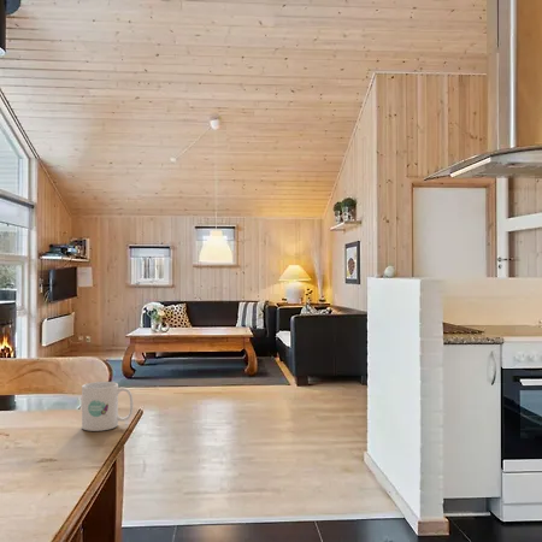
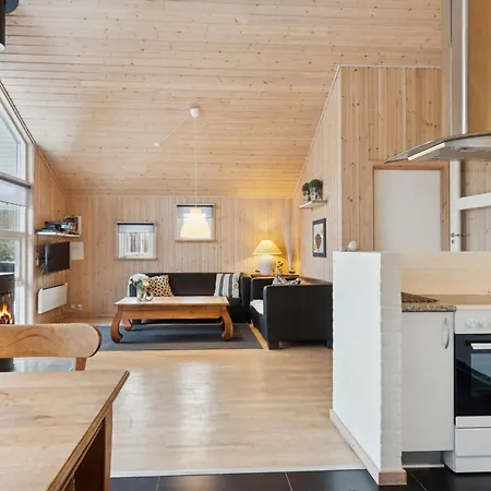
- mug (107, 405)
